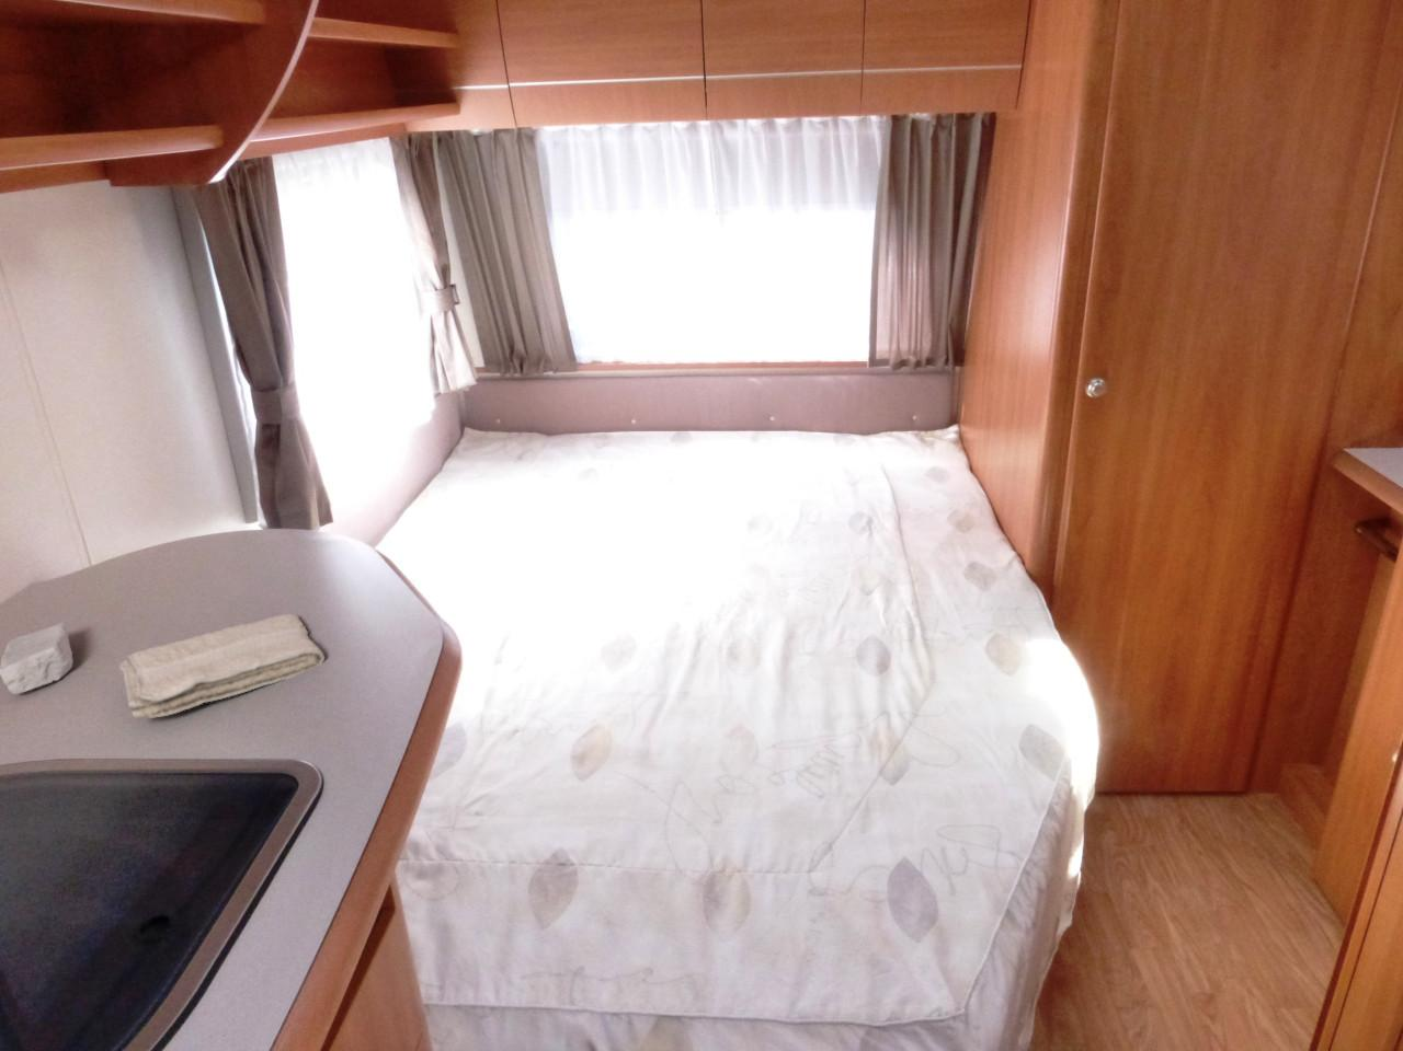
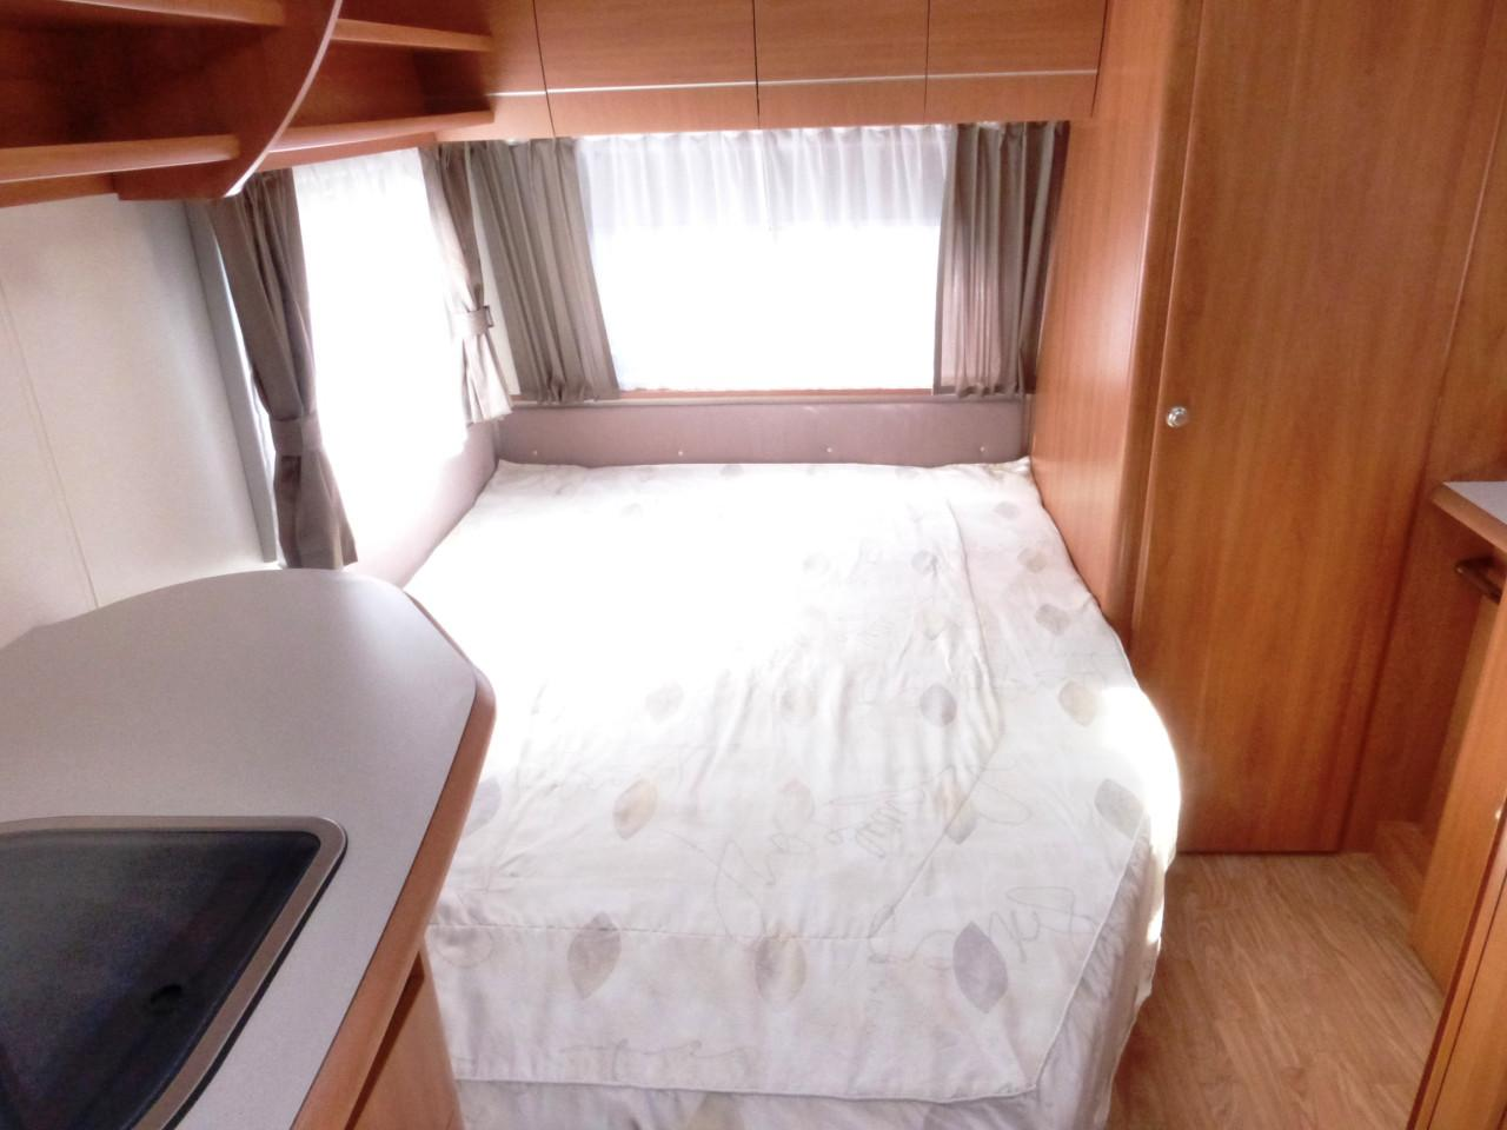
- soap bar (38, 652)
- washcloth (221, 660)
